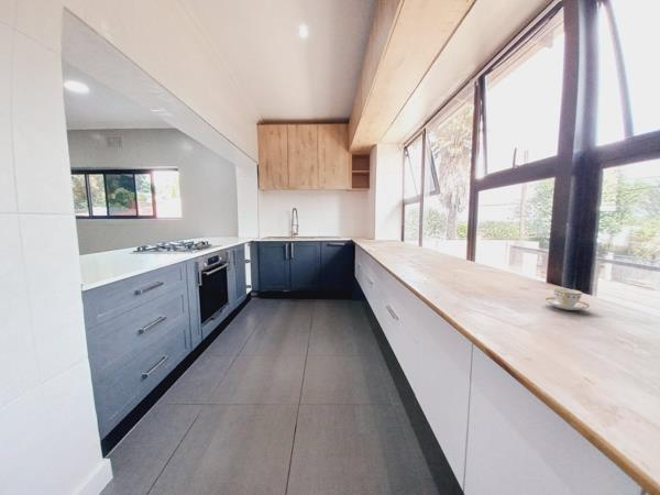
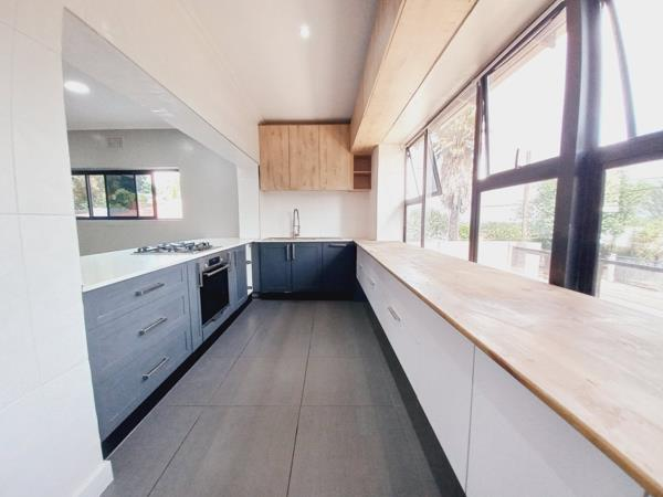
- teacup (566, 299)
